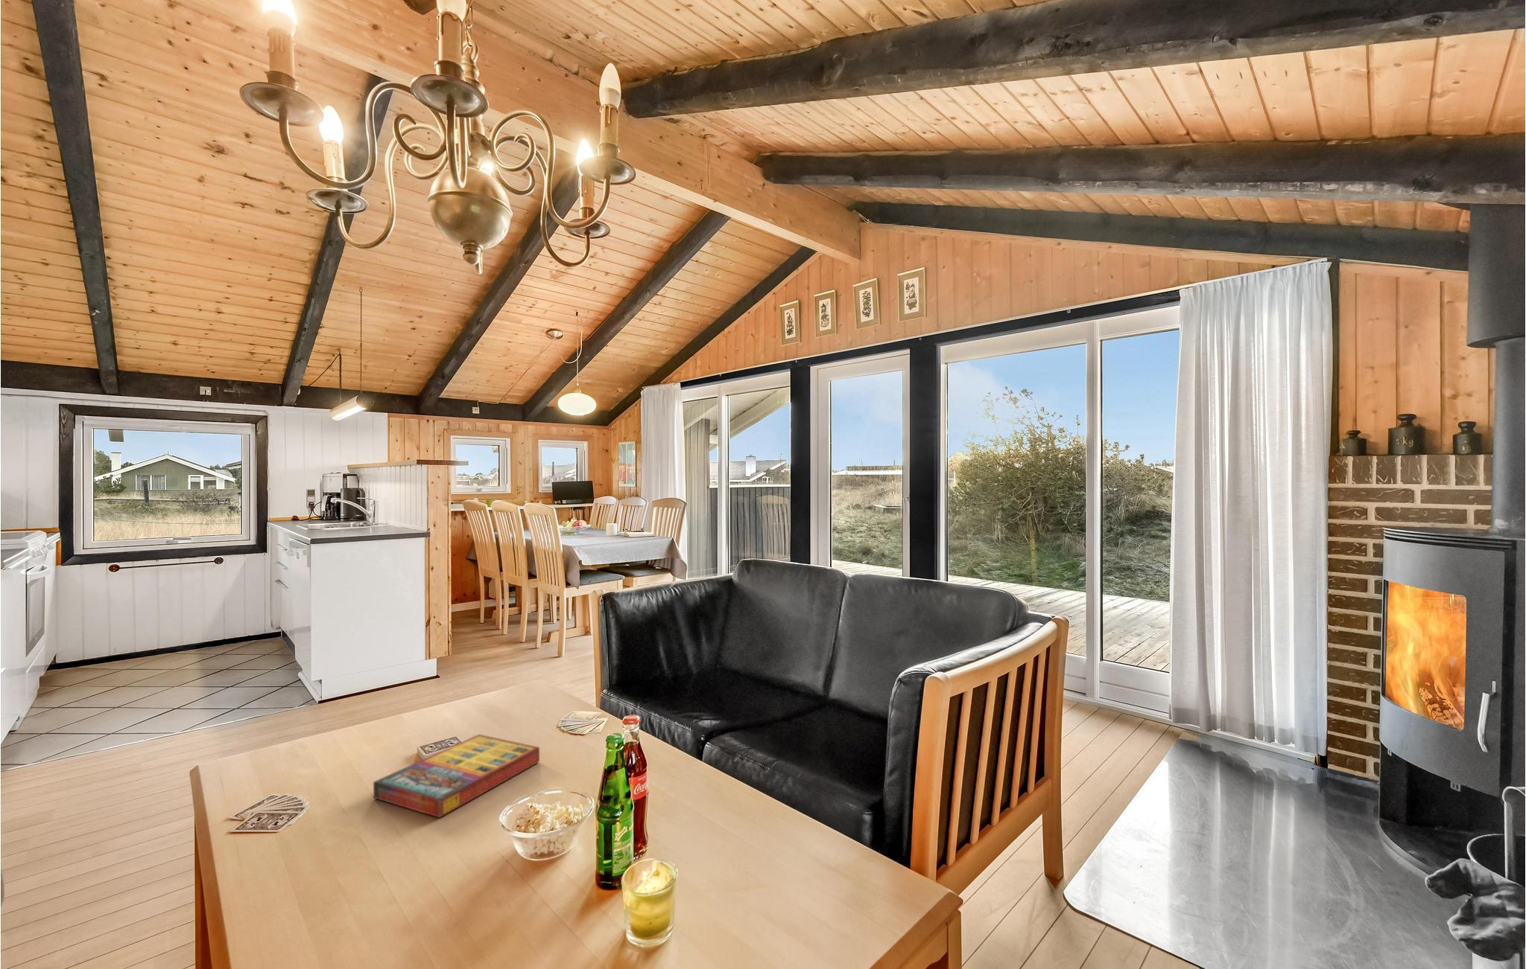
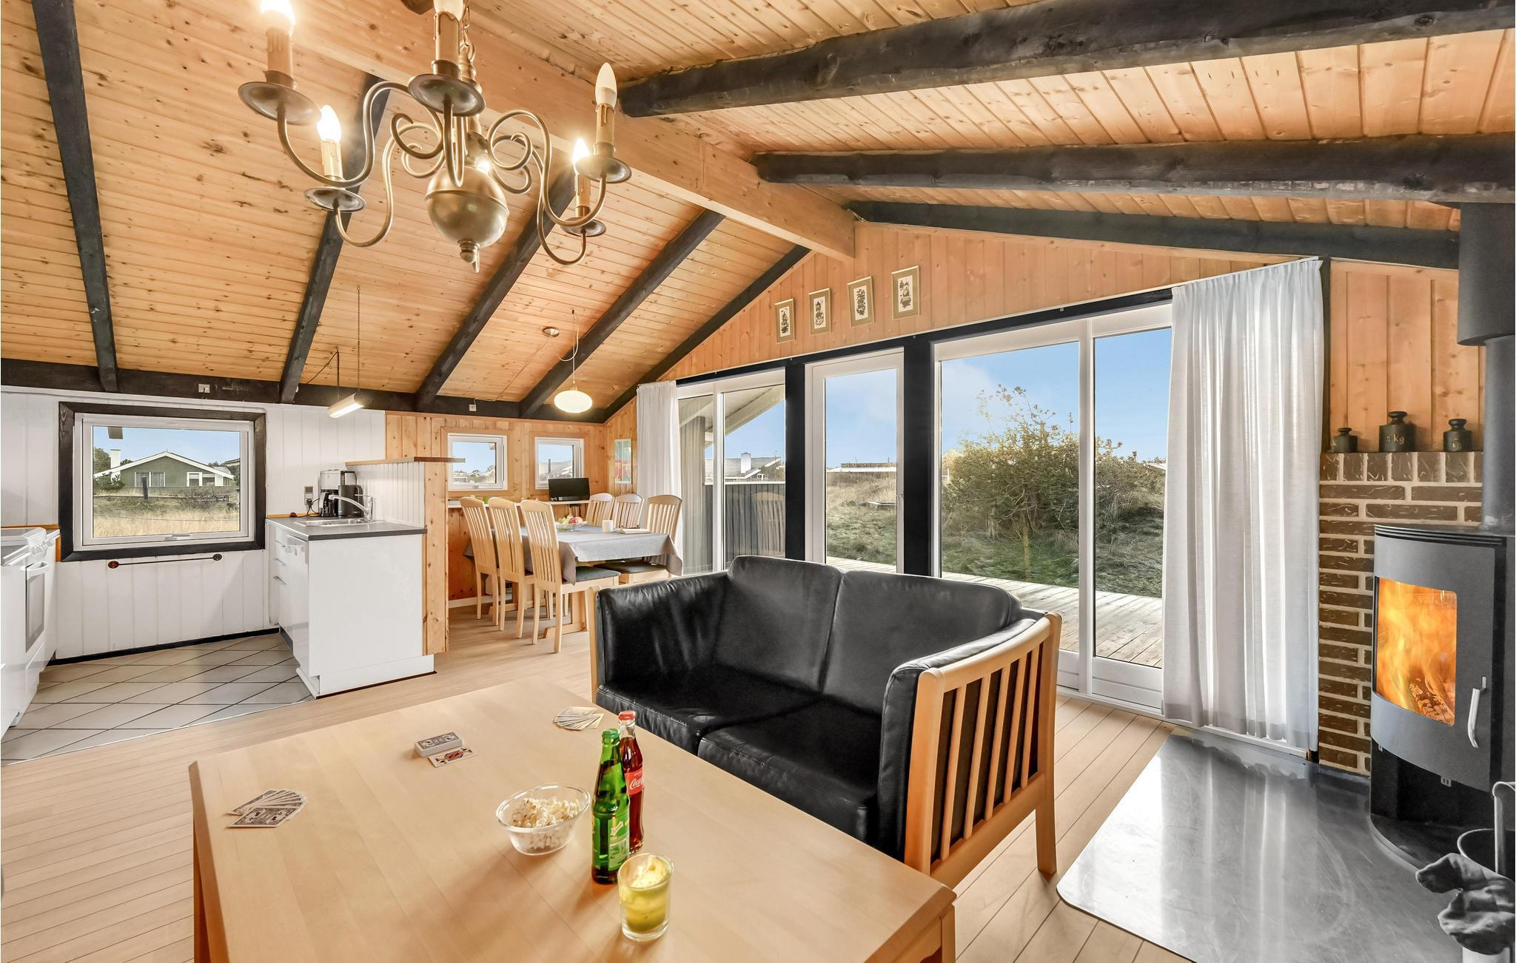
- game compilation box (462, 771)
